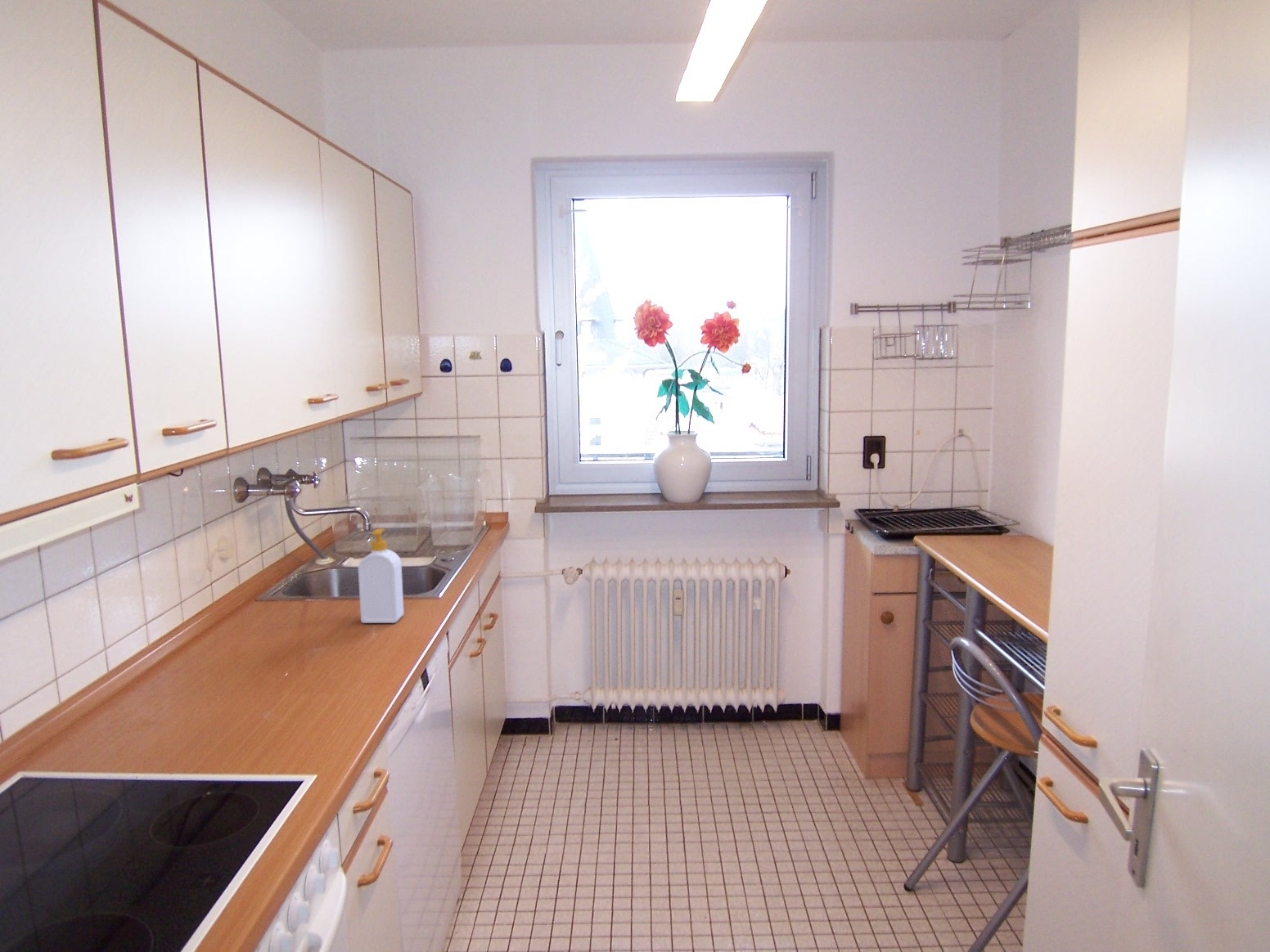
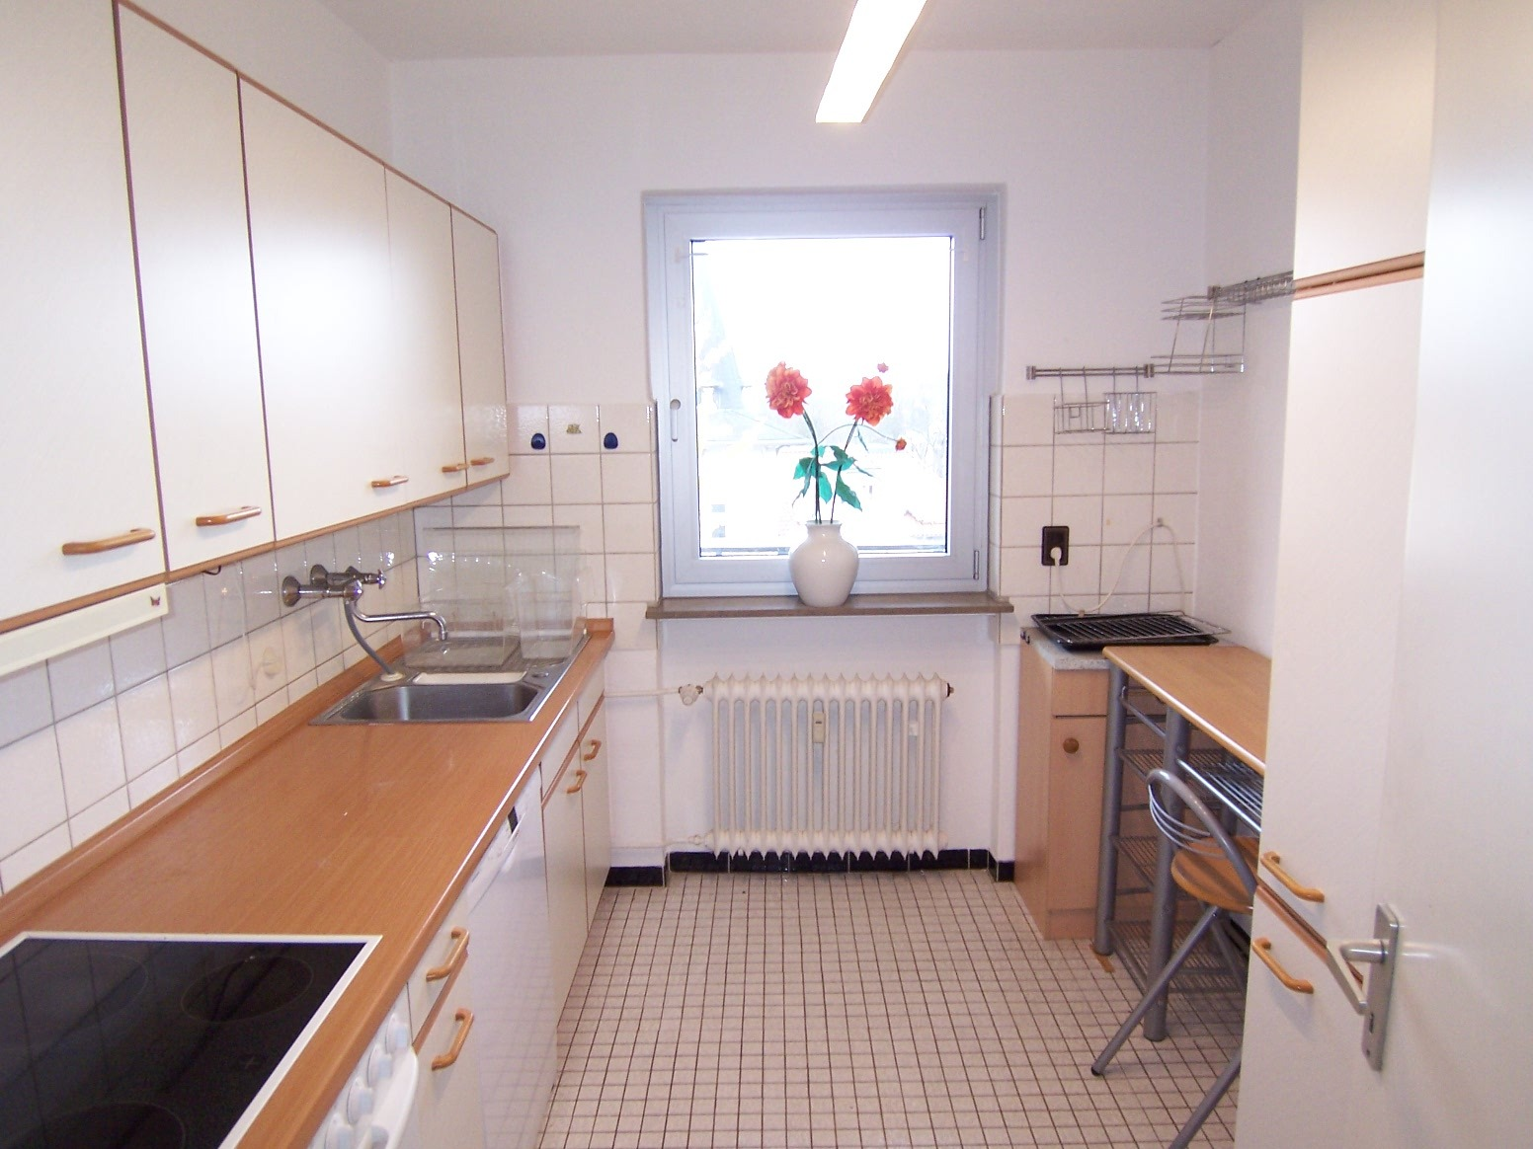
- soap bottle (381, 574)
